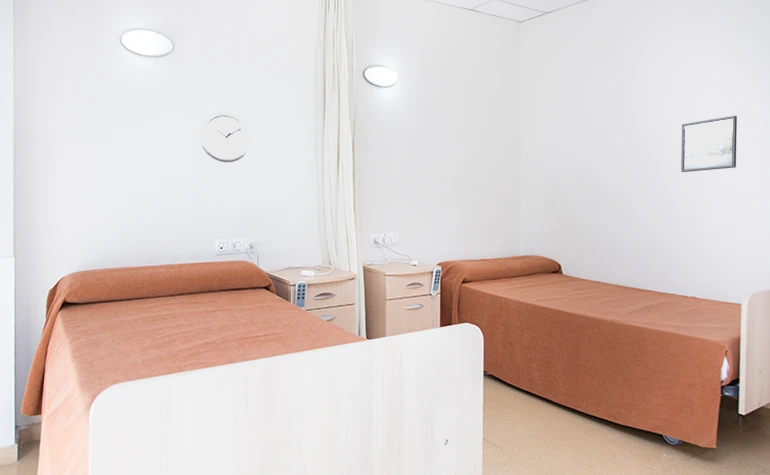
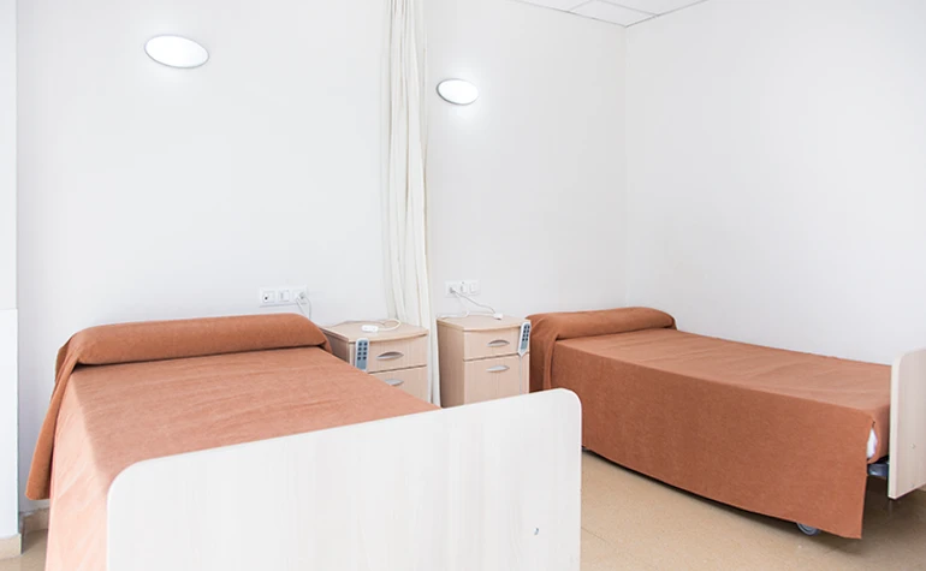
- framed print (707, 145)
- wall clock (225, 136)
